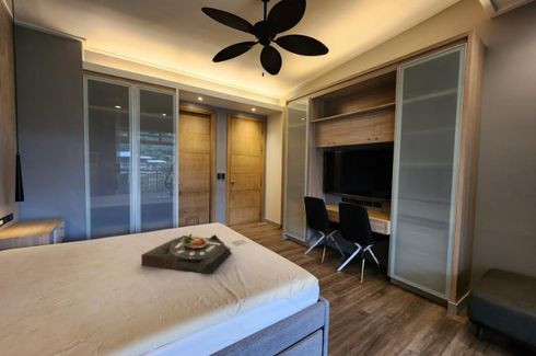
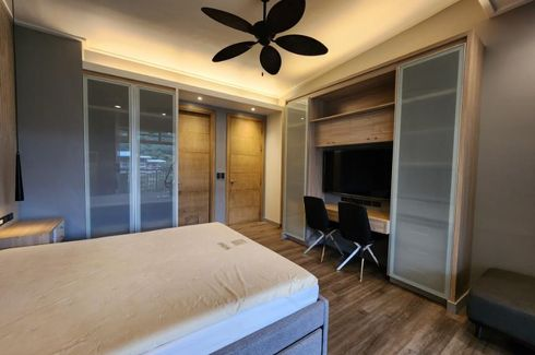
- serving tray (194, 244)
